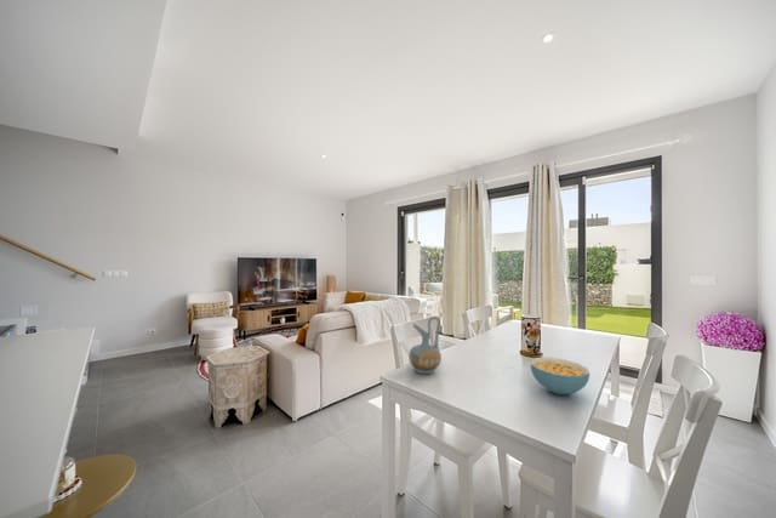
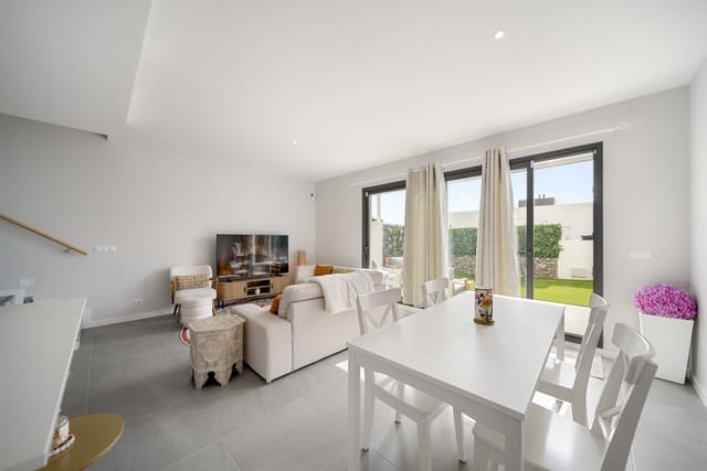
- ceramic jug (424, 343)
- cereal bowl (558, 378)
